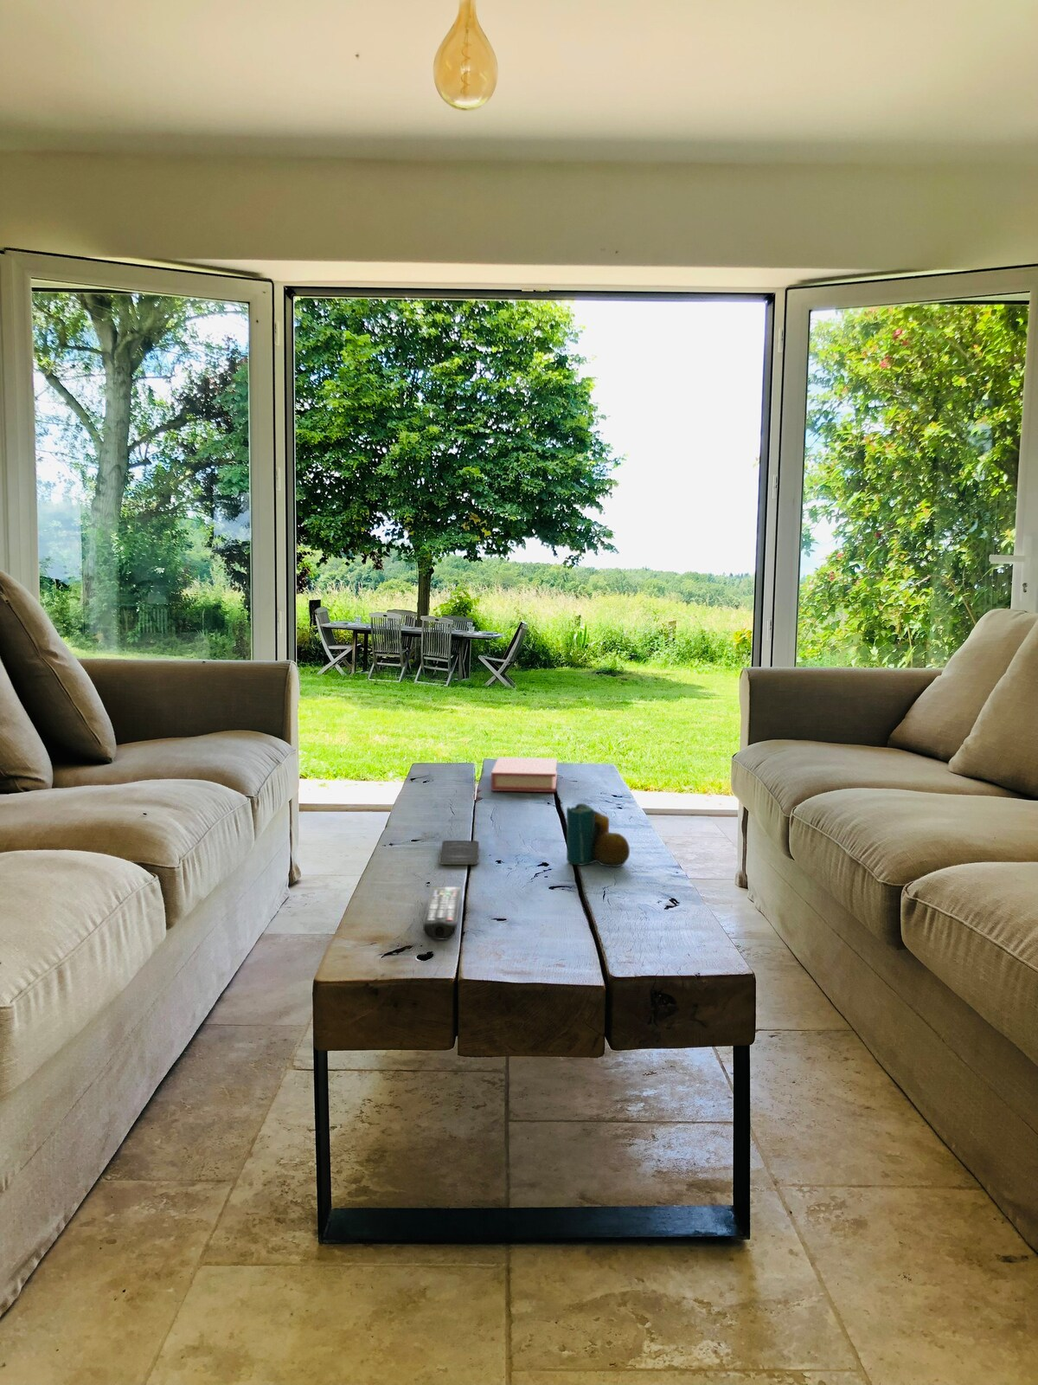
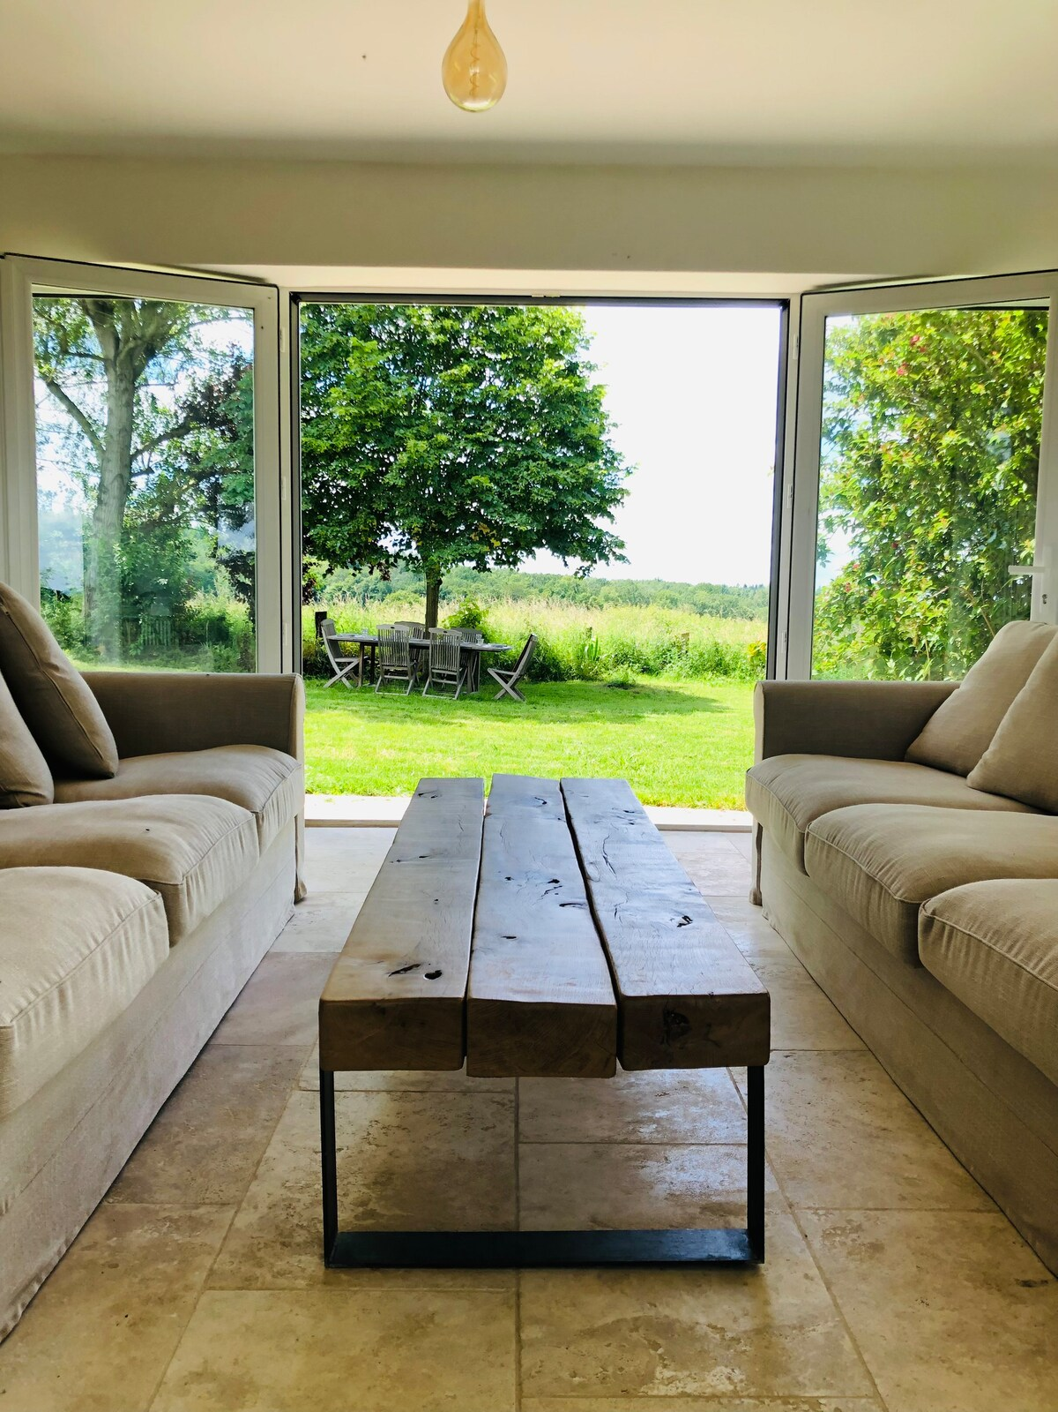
- remote control (443, 908)
- candle (601, 831)
- smartphone (459, 852)
- book (526, 773)
